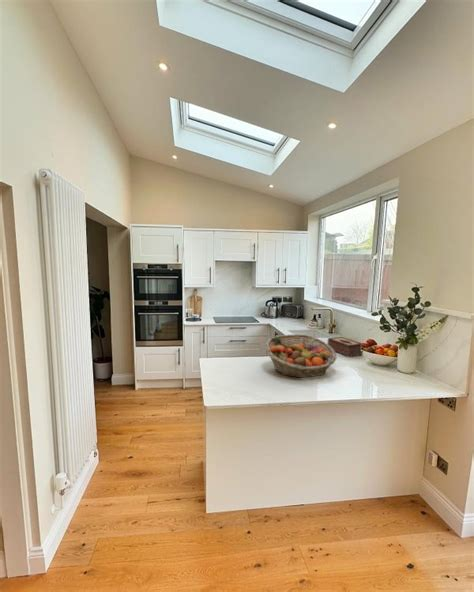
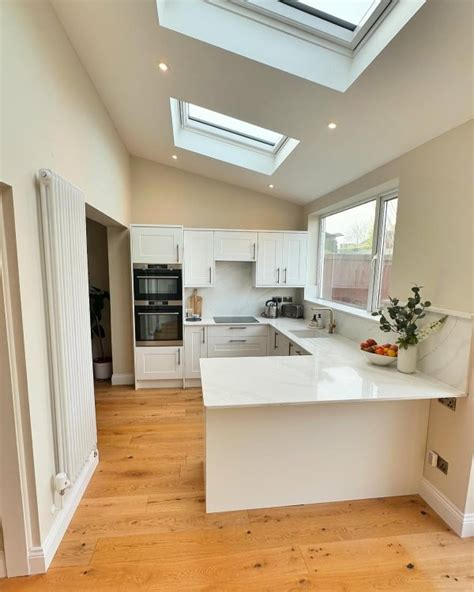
- tissue box (344, 346)
- fruit basket (300, 354)
